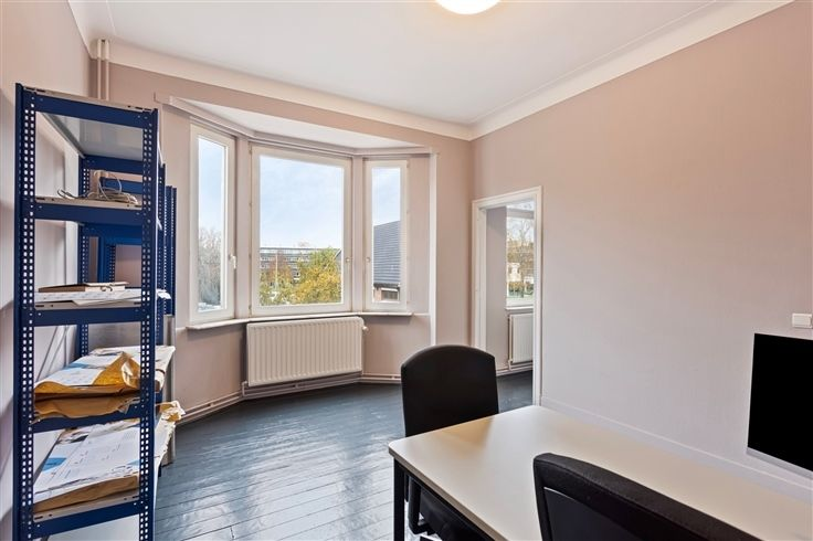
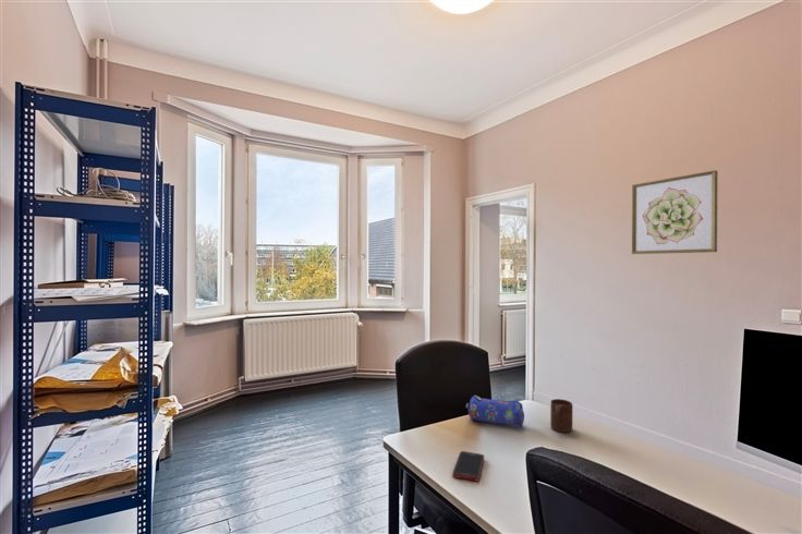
+ cup (561, 416)
+ cell phone (469, 464)
+ pencil case (495, 410)
+ wall art (670, 216)
